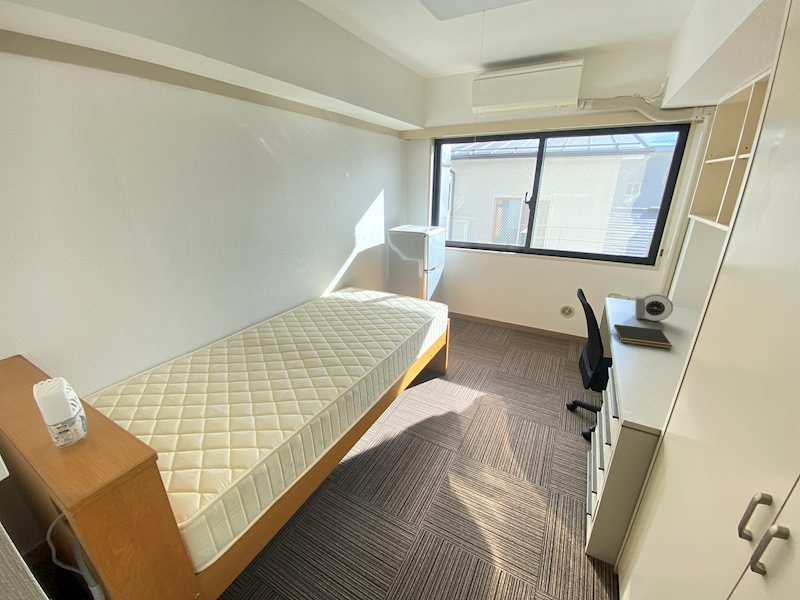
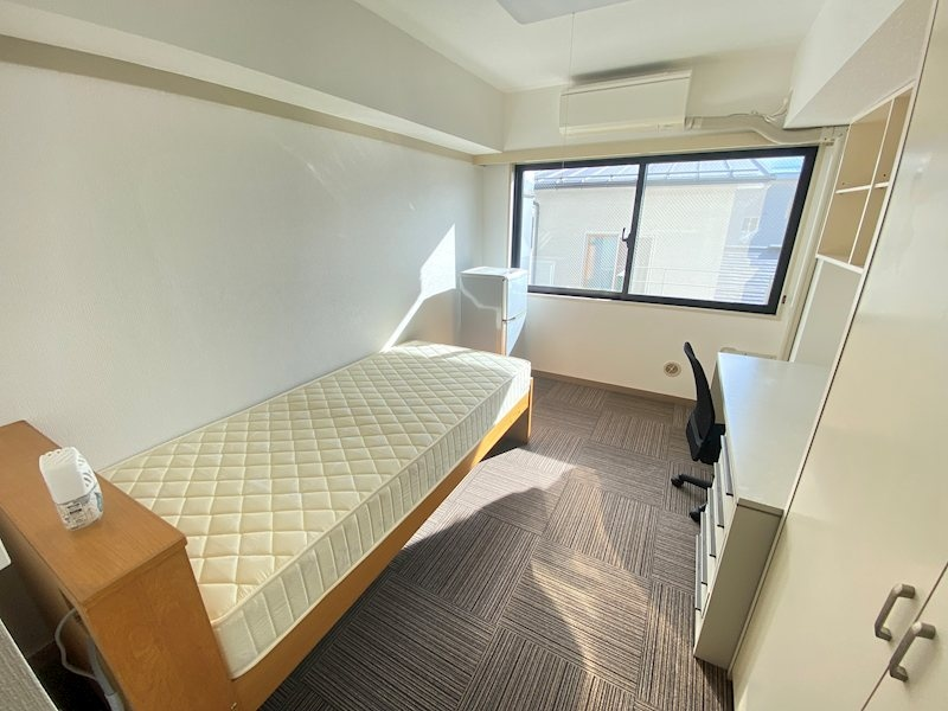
- notepad (641, 335)
- alarm clock (652, 306)
